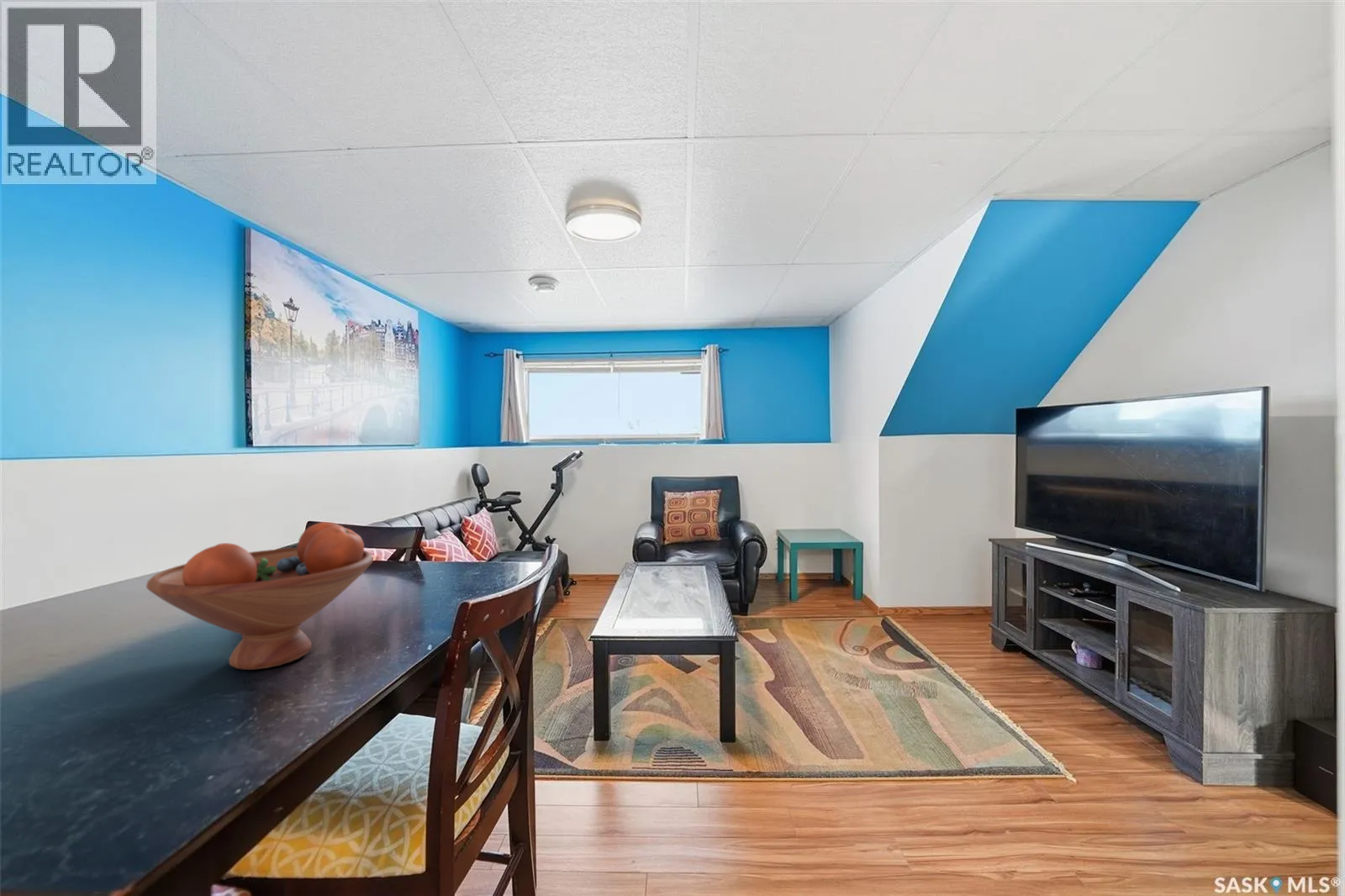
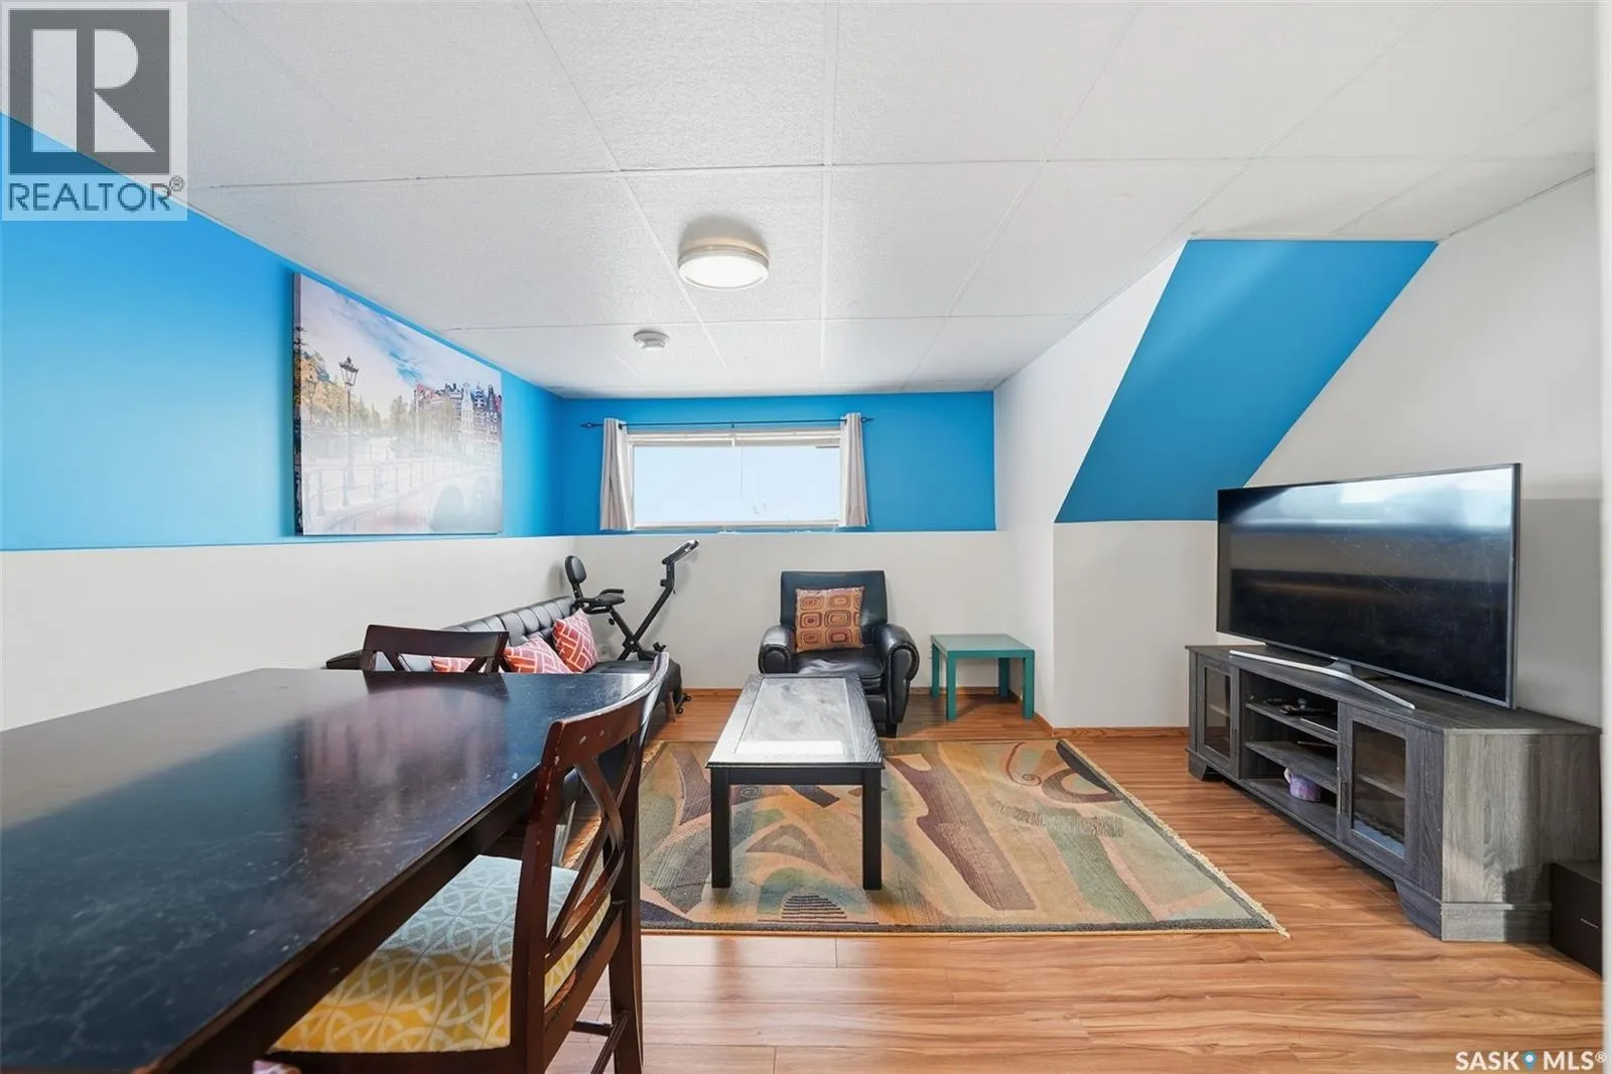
- fruit bowl (272, 593)
